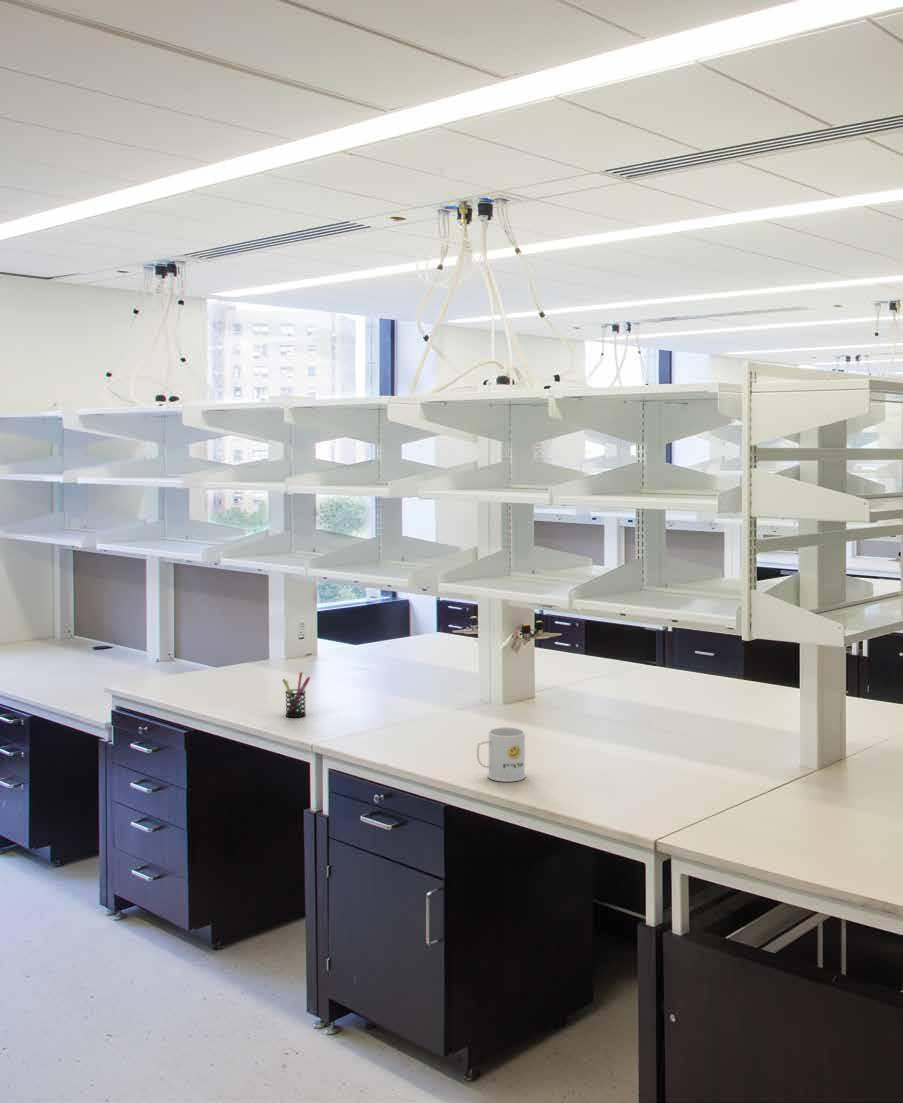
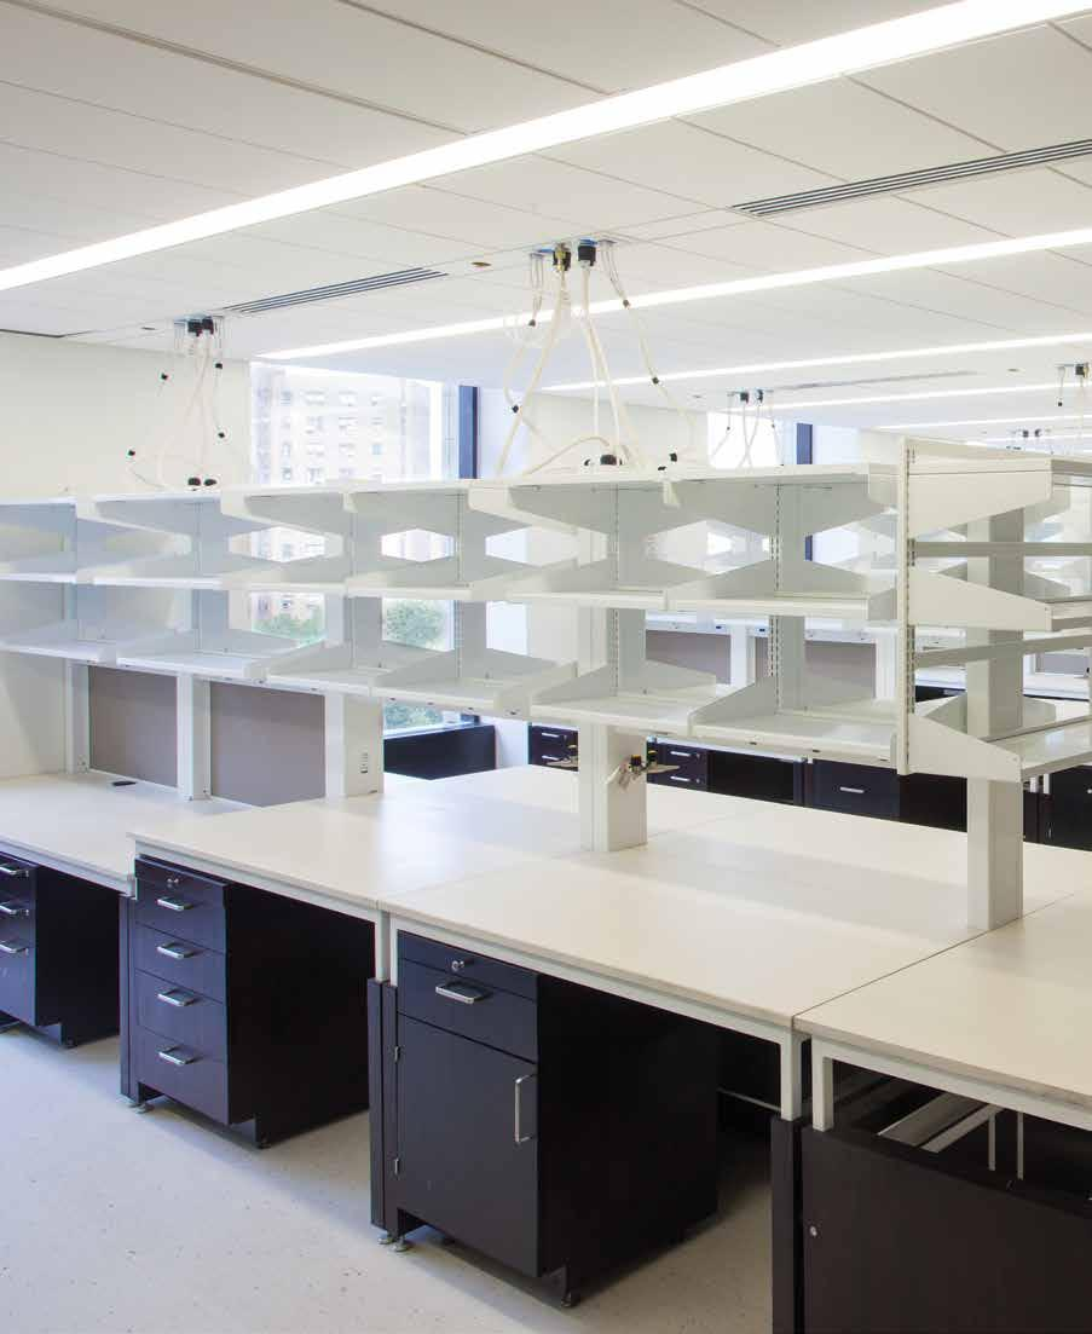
- pen holder (294, 694)
- mug (501, 754)
